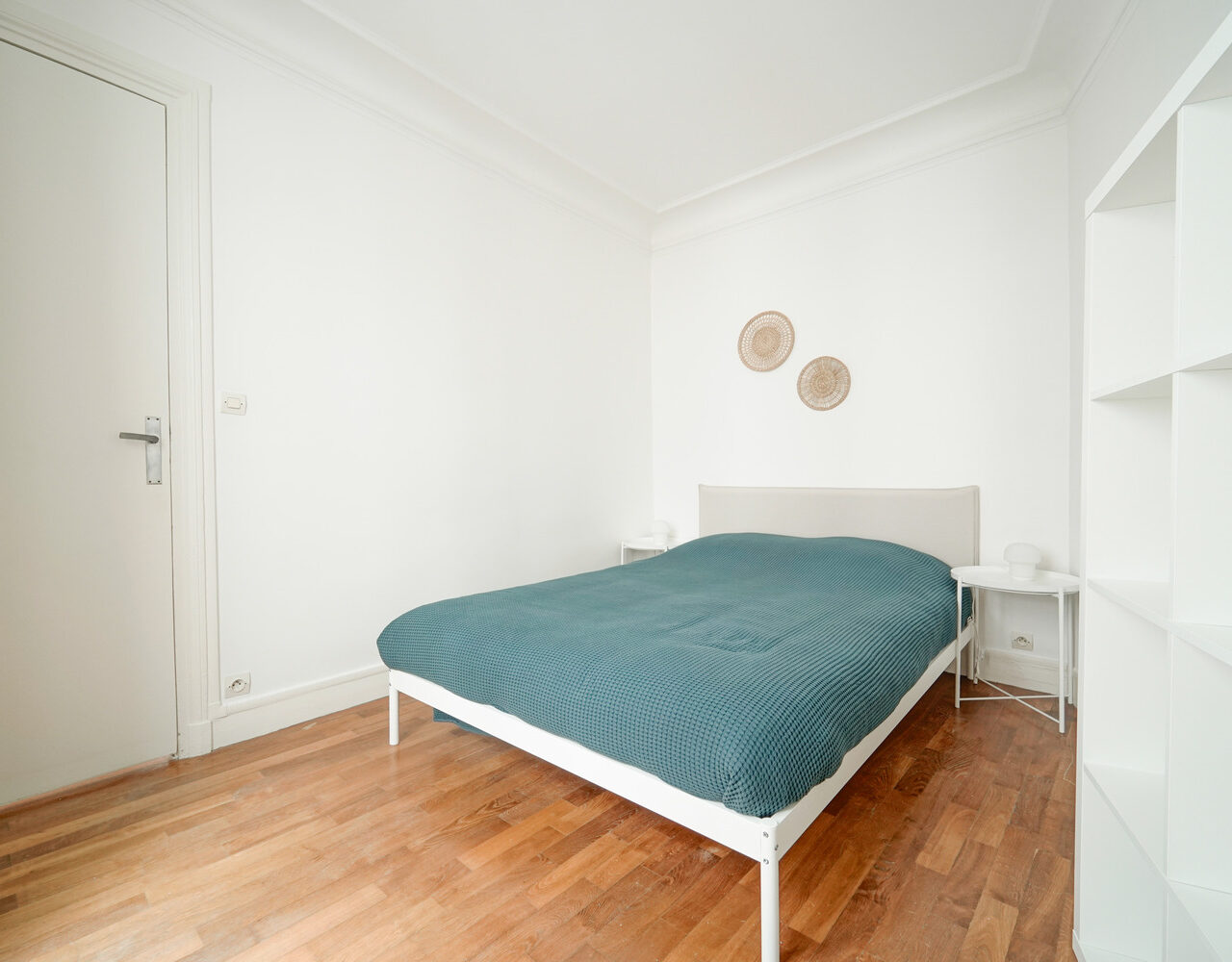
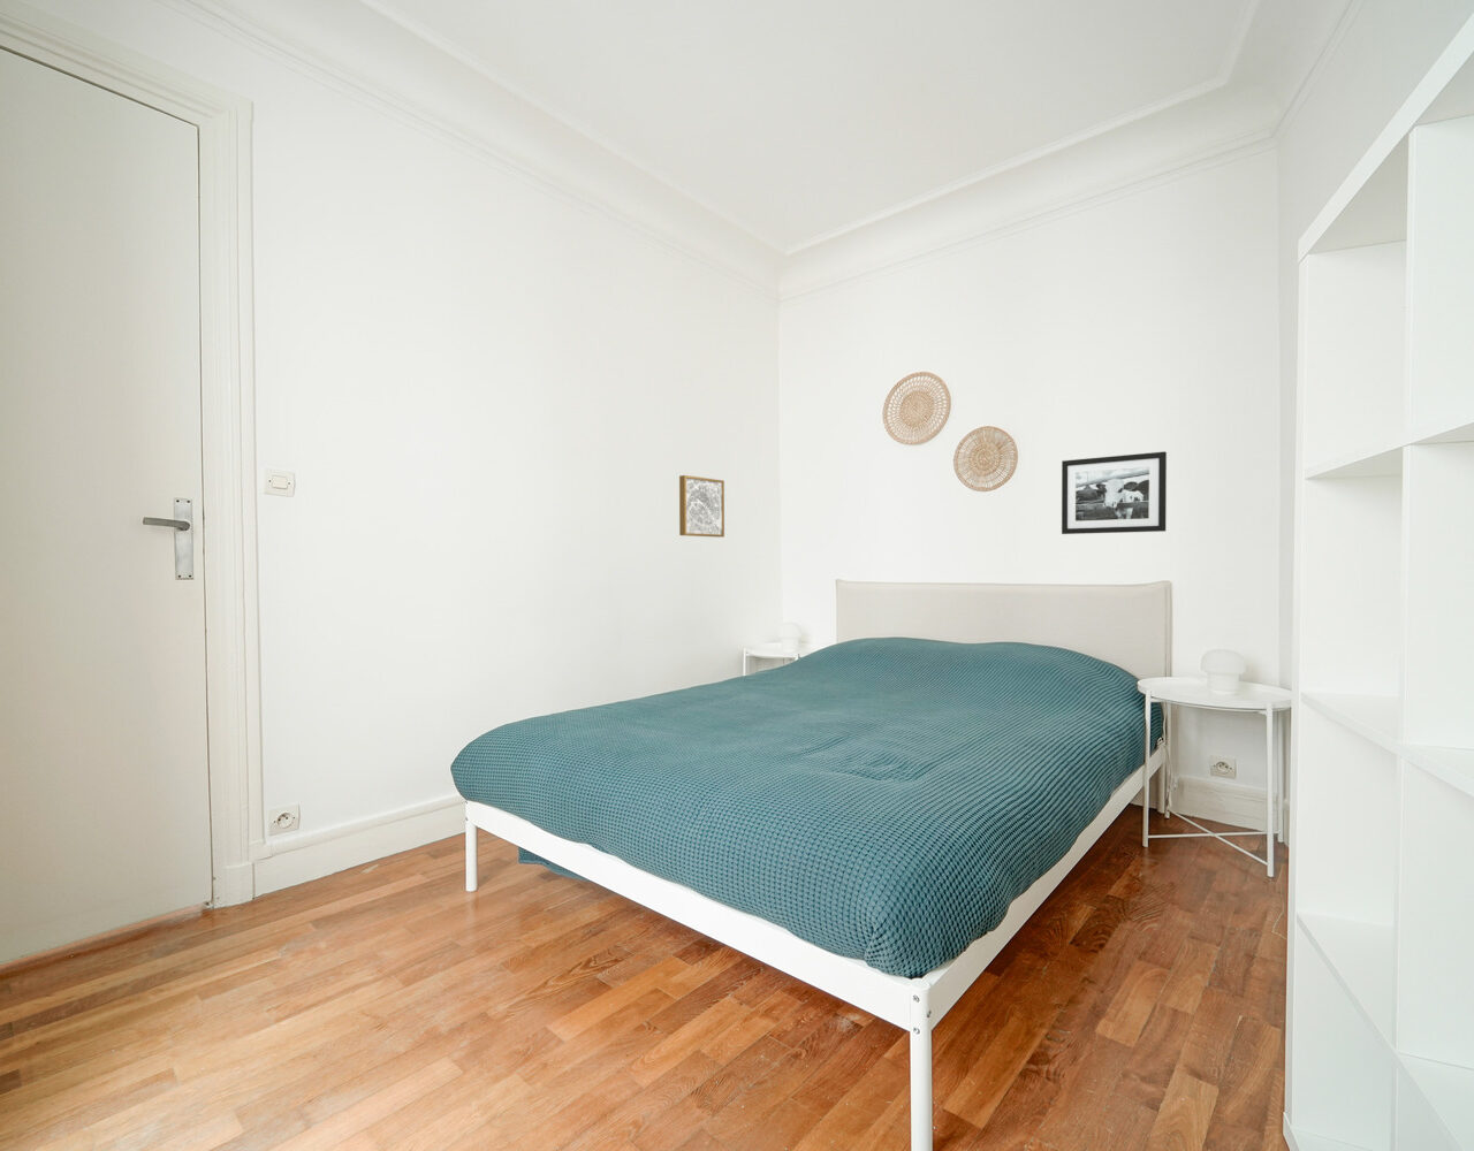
+ wall art (702, 506)
+ picture frame (1111, 494)
